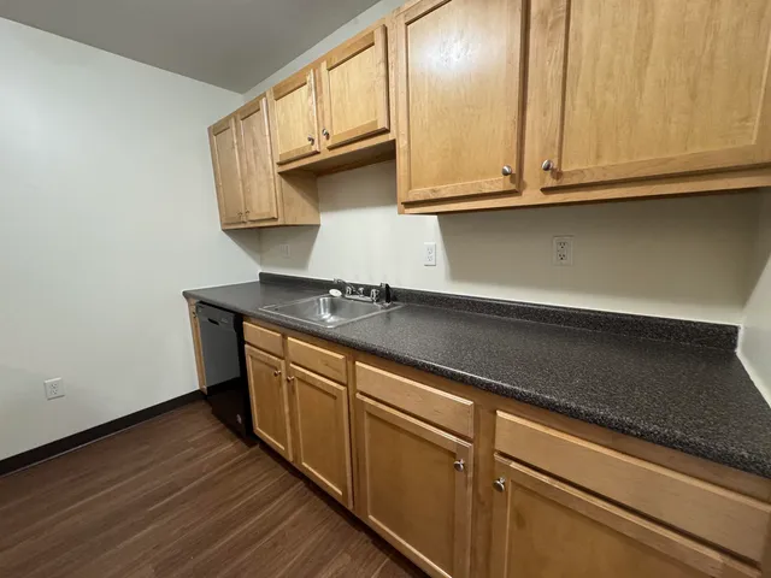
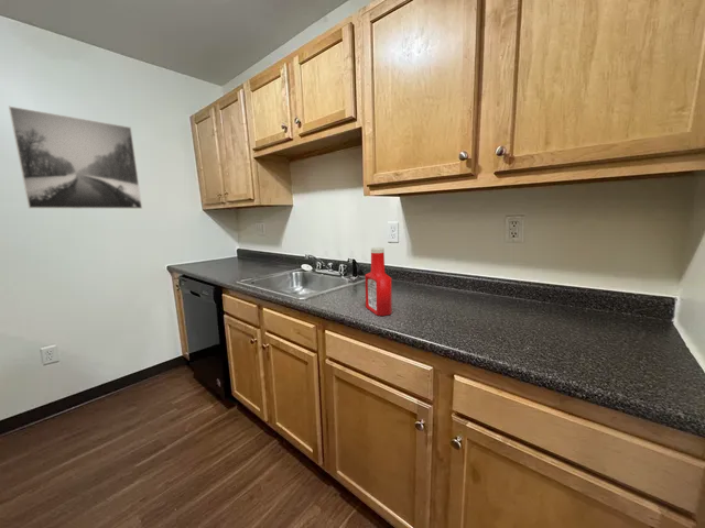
+ soap bottle (378, 279)
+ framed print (84, 164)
